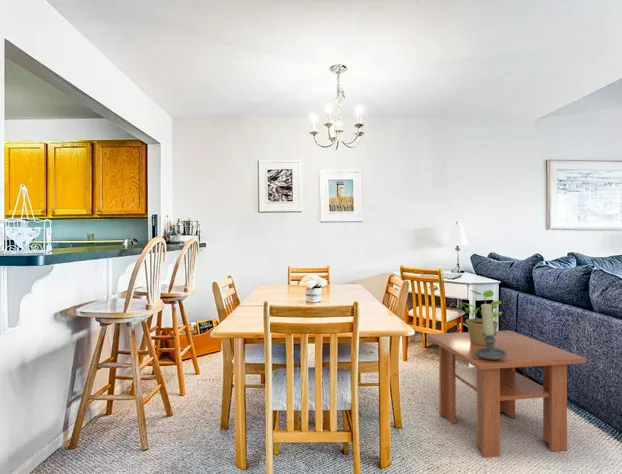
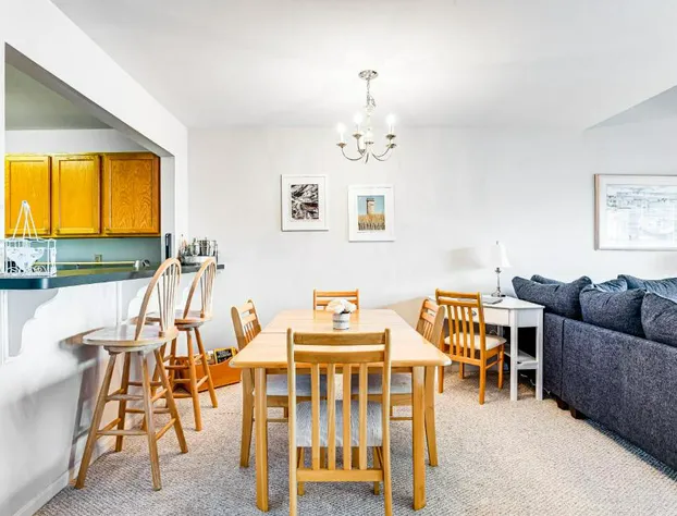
- potted plant (482, 319)
- coffee table (497, 387)
- candle holder (488, 331)
